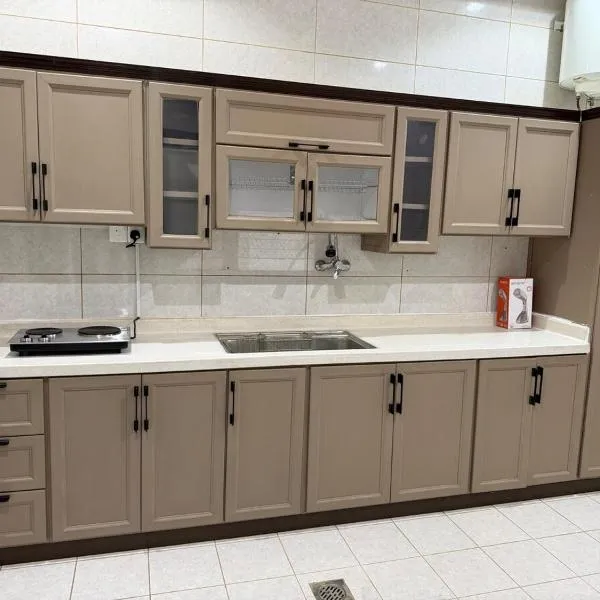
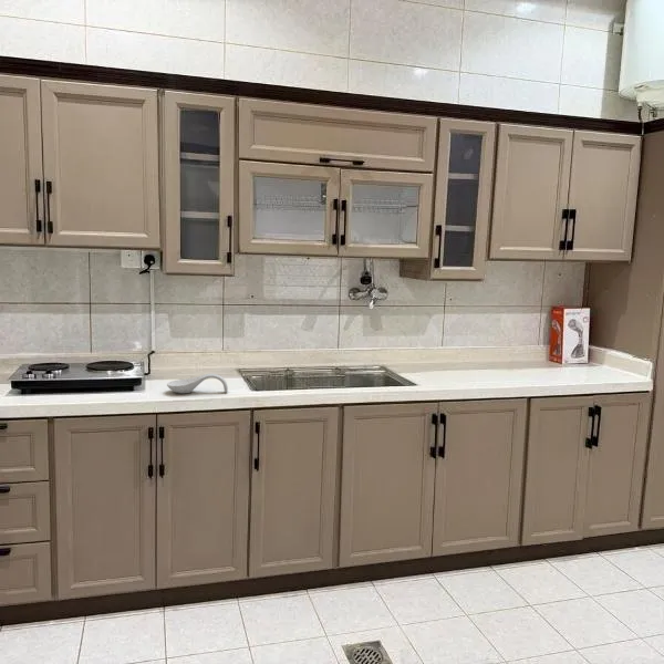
+ spoon rest (197, 383)
